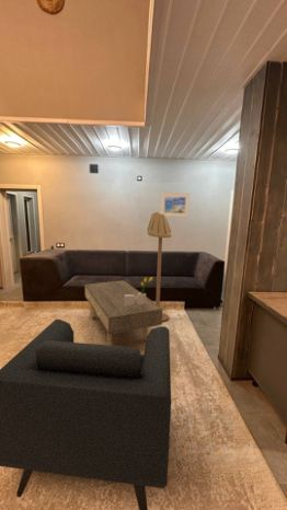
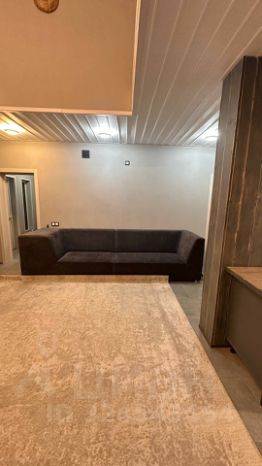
- floor lamp (158, 265)
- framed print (174, 205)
- coffee table (116, 311)
- bouquet (138, 293)
- armchair (97, 390)
